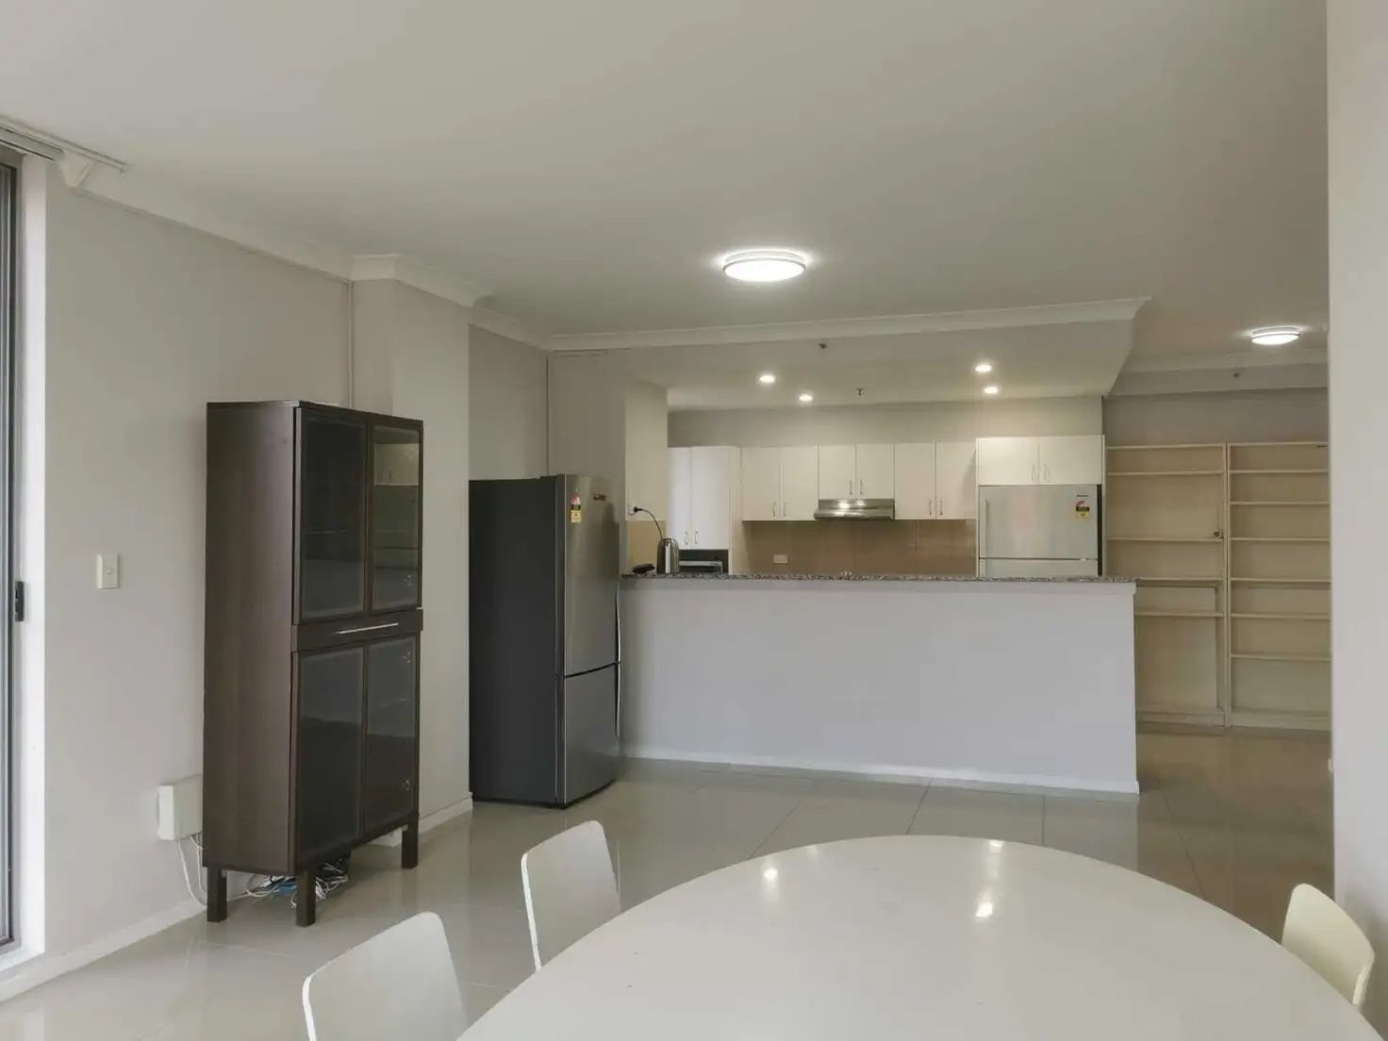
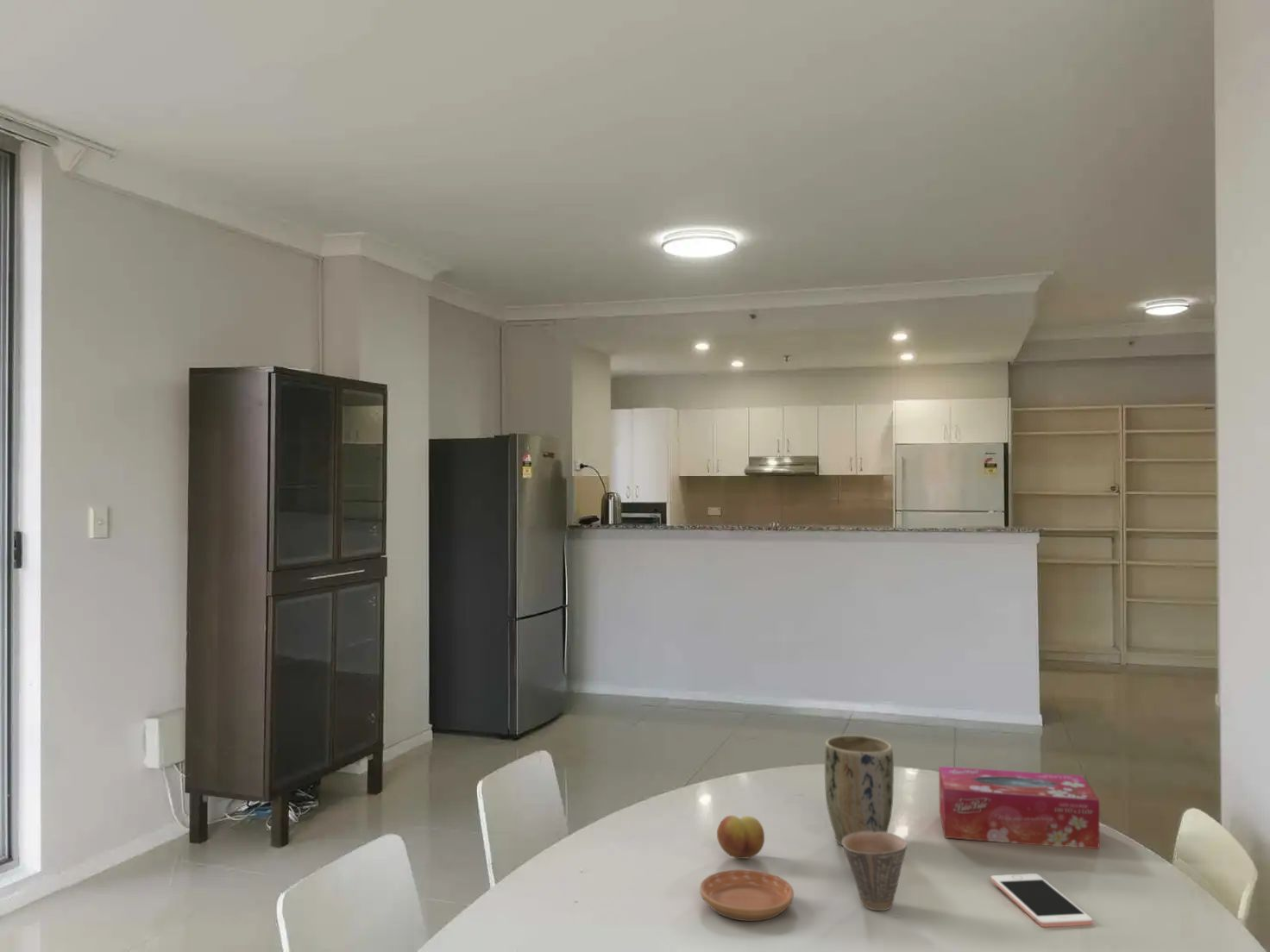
+ cell phone (1039, 899)
+ fruit (740, 836)
+ saucer (746, 896)
+ plant pot (858, 792)
+ cup (874, 872)
+ tissue box (1015, 805)
